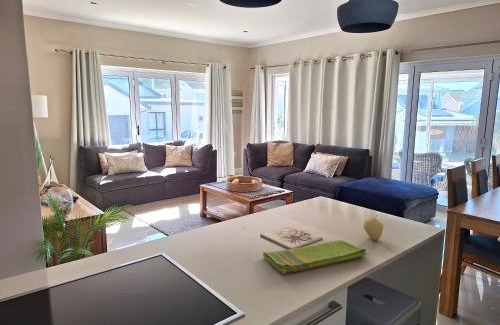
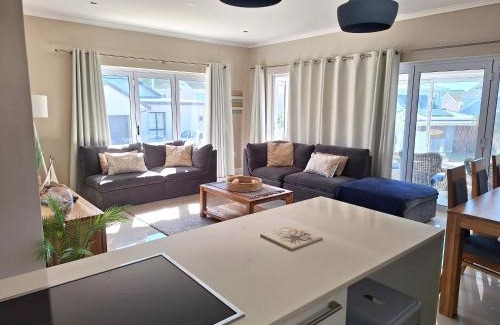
- dish towel (314, 253)
- fruit (373, 226)
